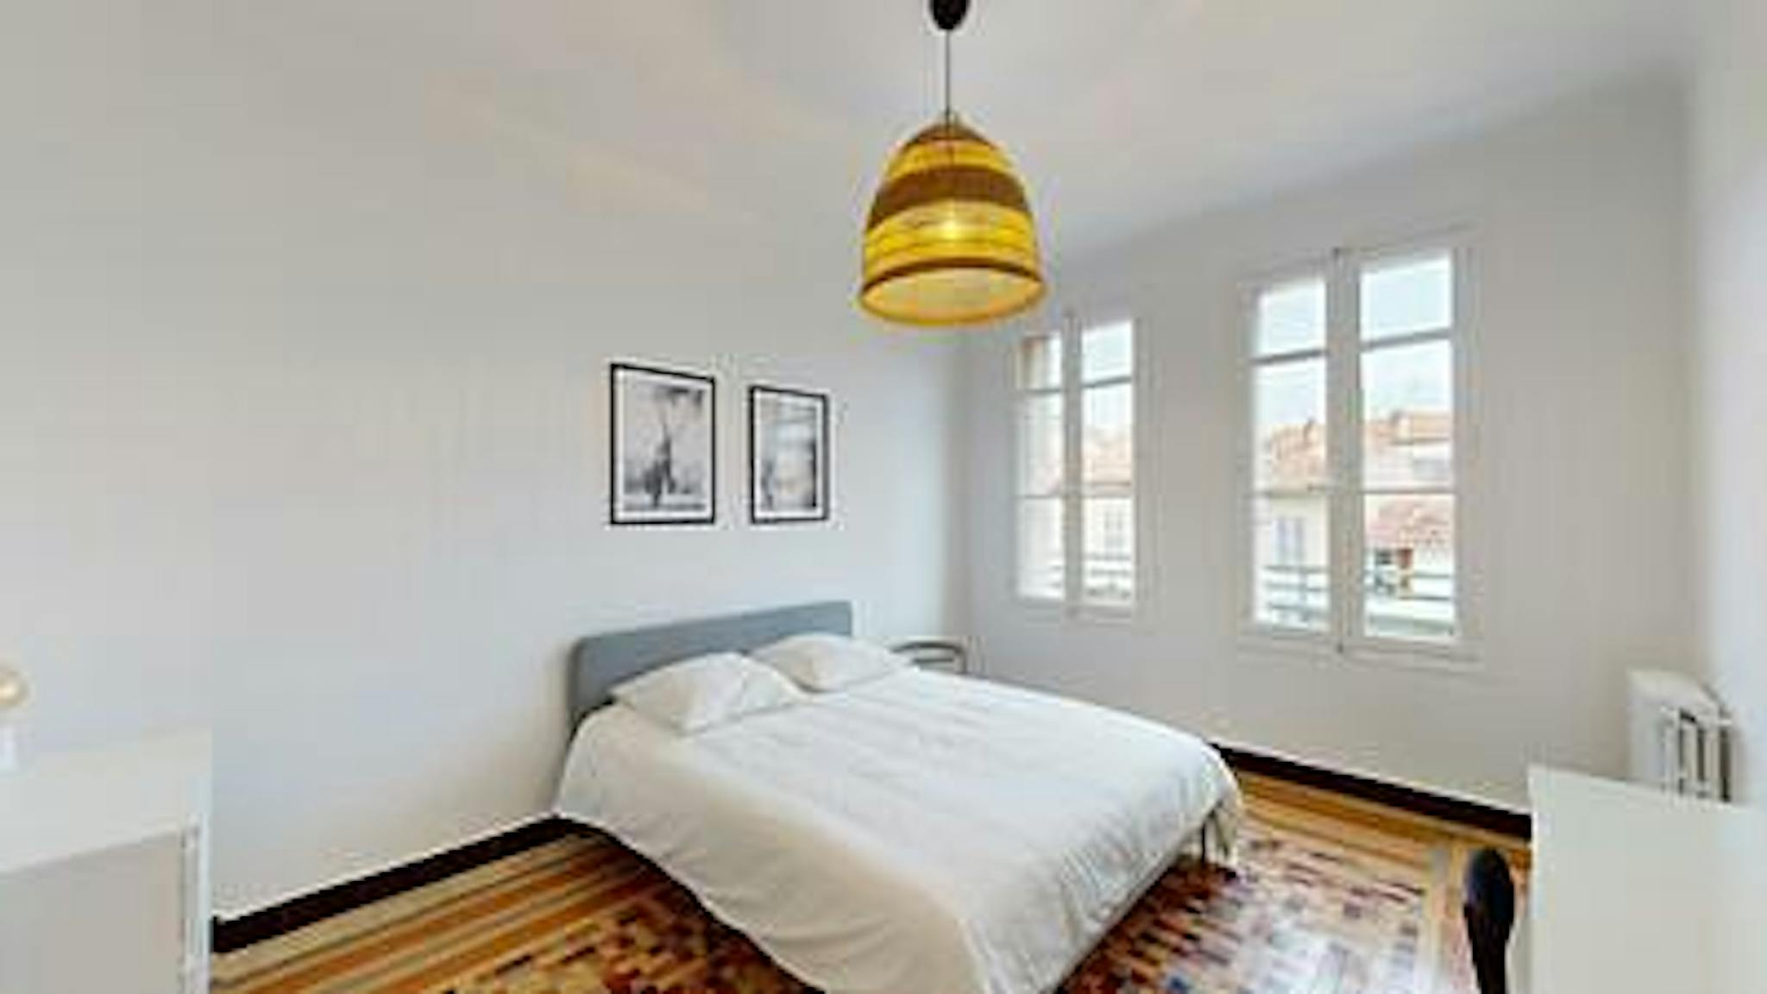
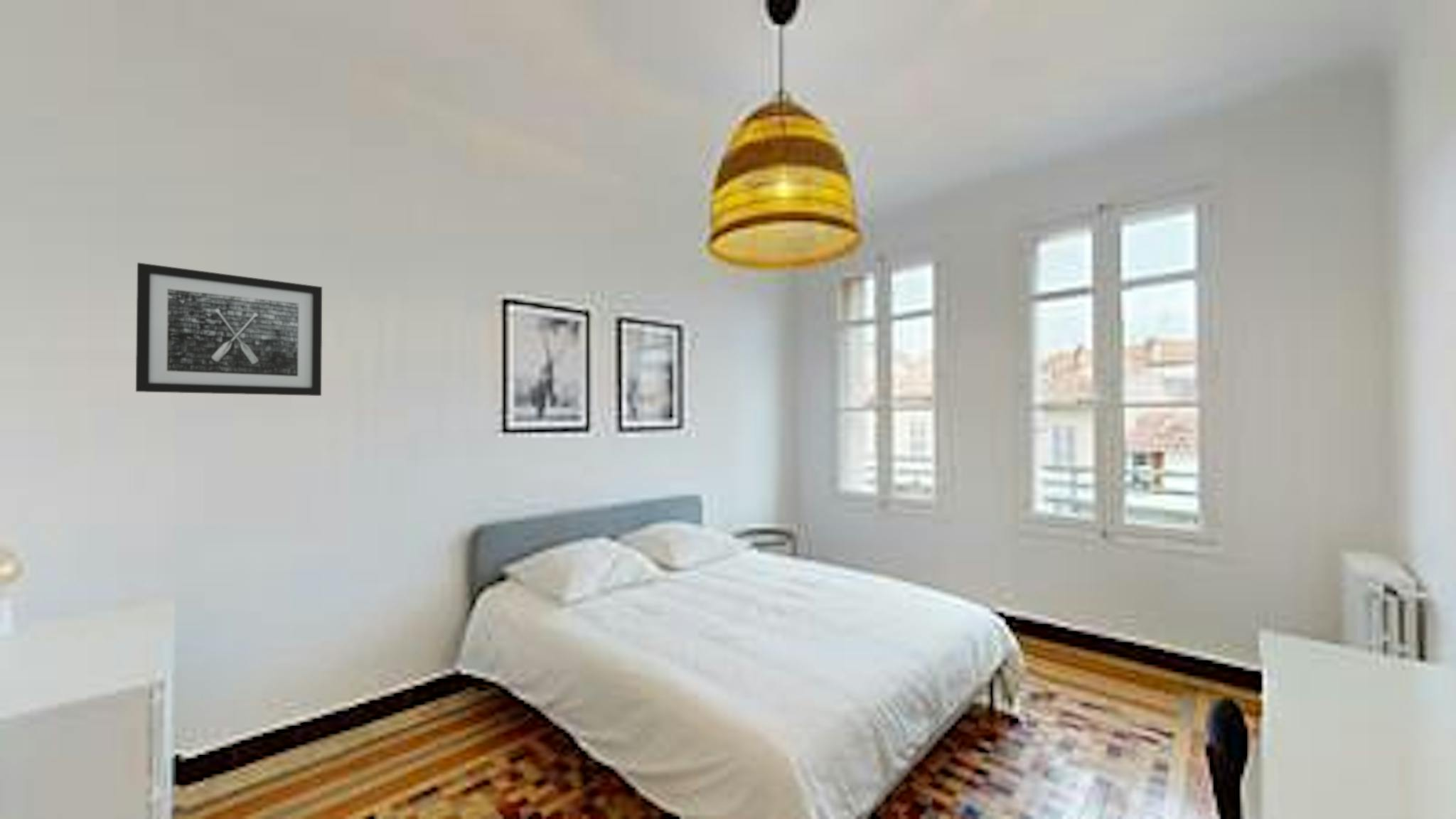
+ wall art (236, 335)
